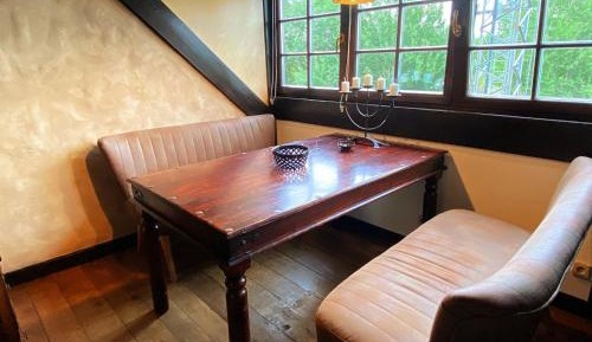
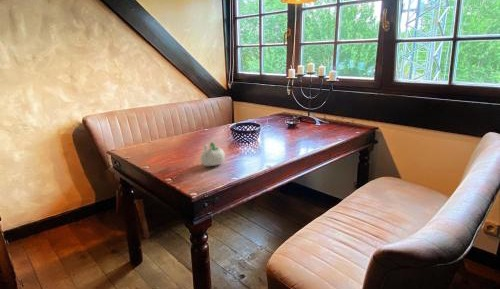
+ succulent planter (212, 153)
